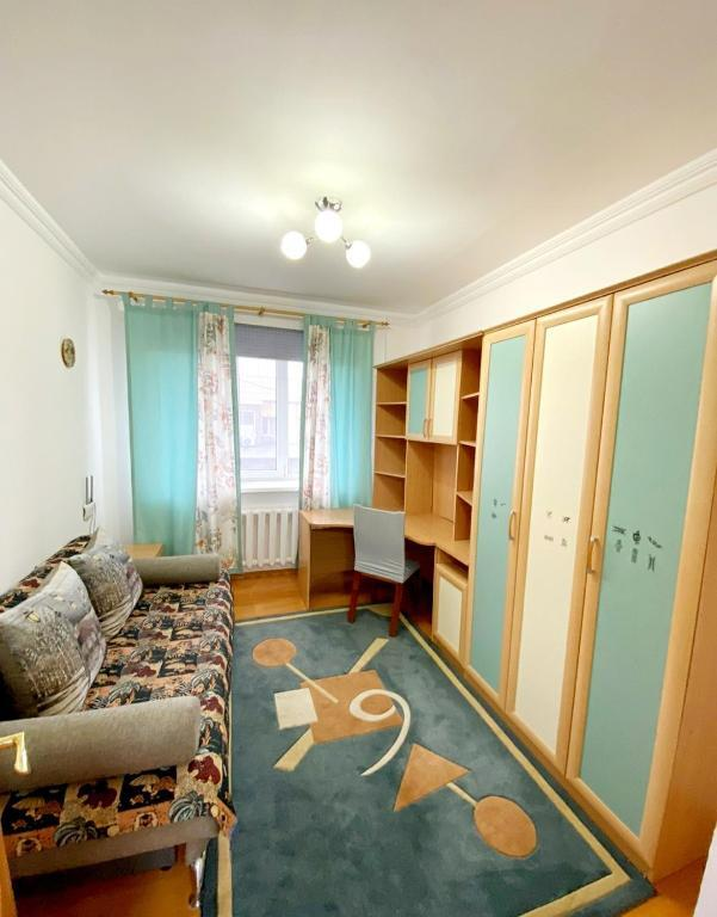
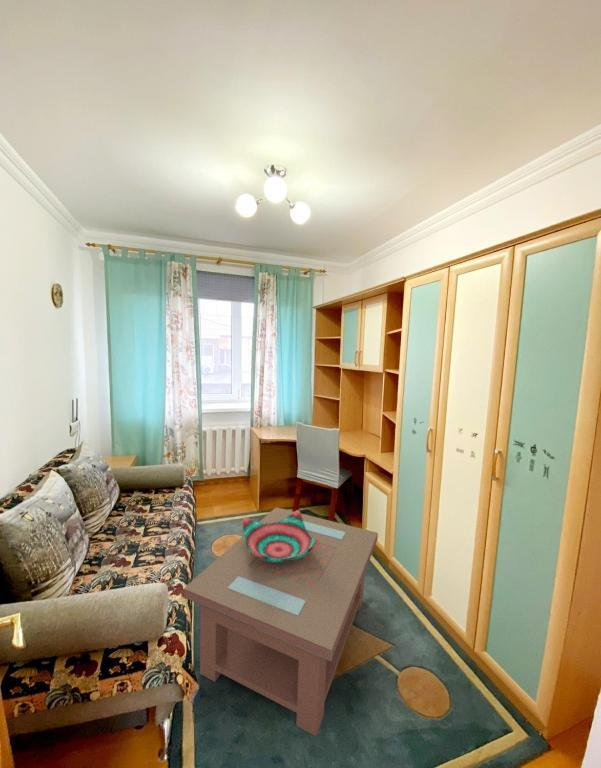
+ coffee table (293, 594)
+ decorative bowl (278, 539)
